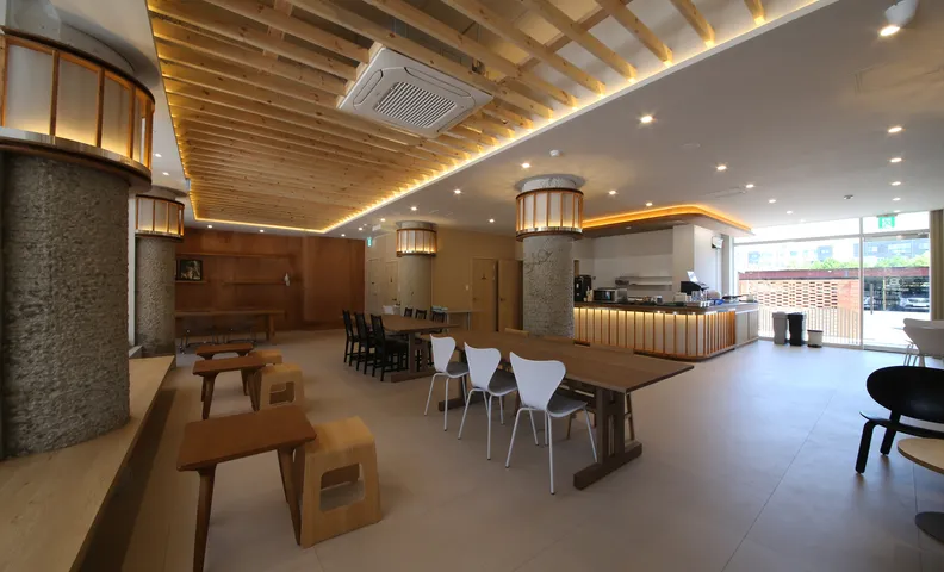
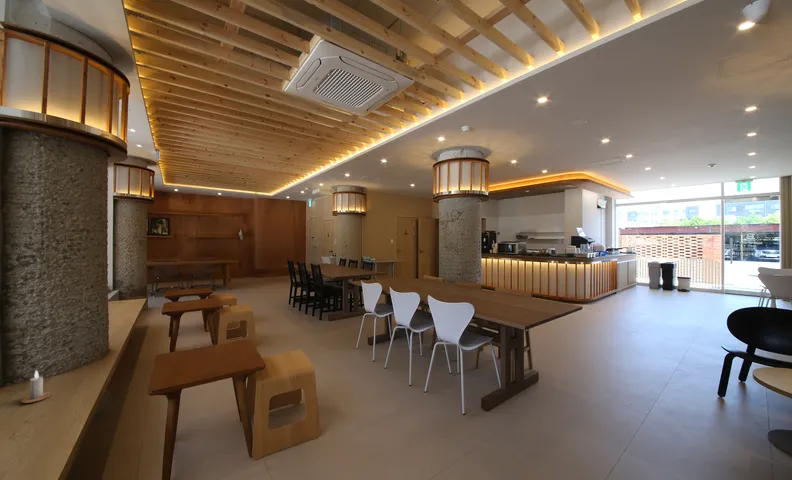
+ candle (36, 383)
